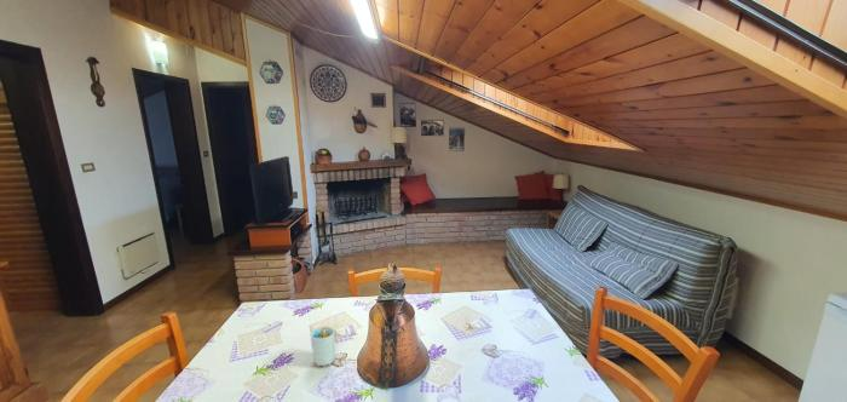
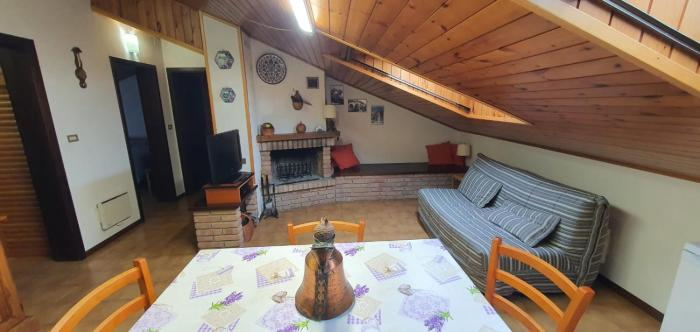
- cup (323, 343)
